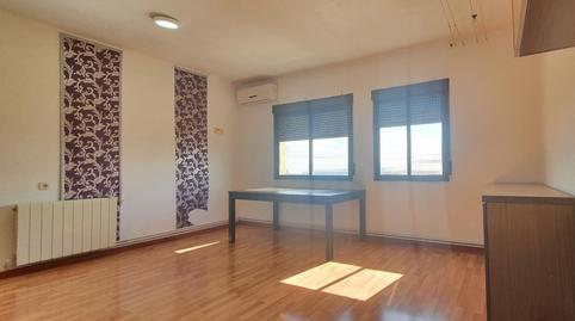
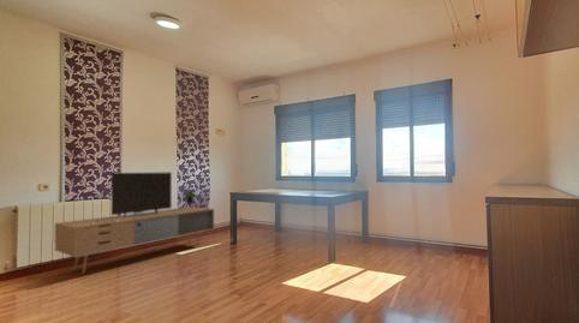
+ media console (144, 214)
